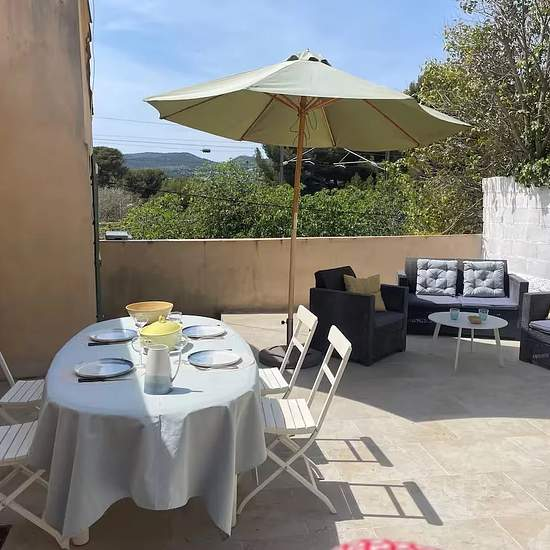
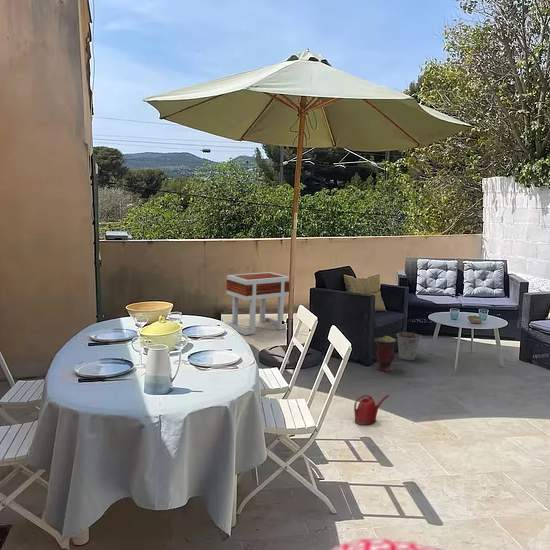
+ vase (384, 352)
+ watering can (371, 407)
+ side table (255, 301)
+ bucket (408, 346)
